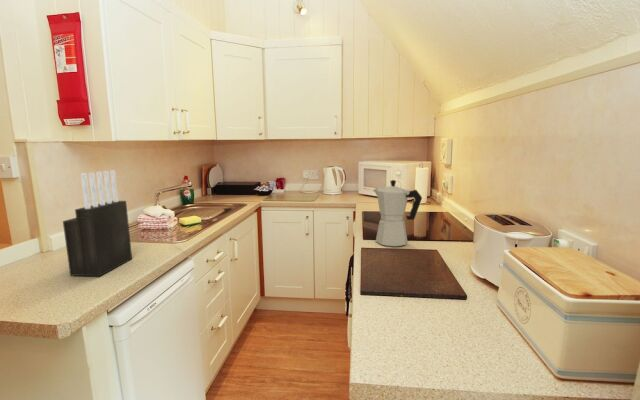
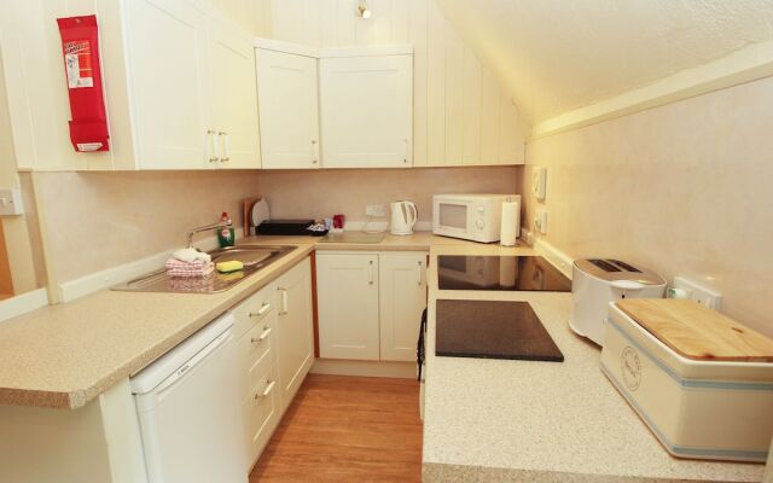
- knife block (94, 220)
- moka pot (395, 212)
